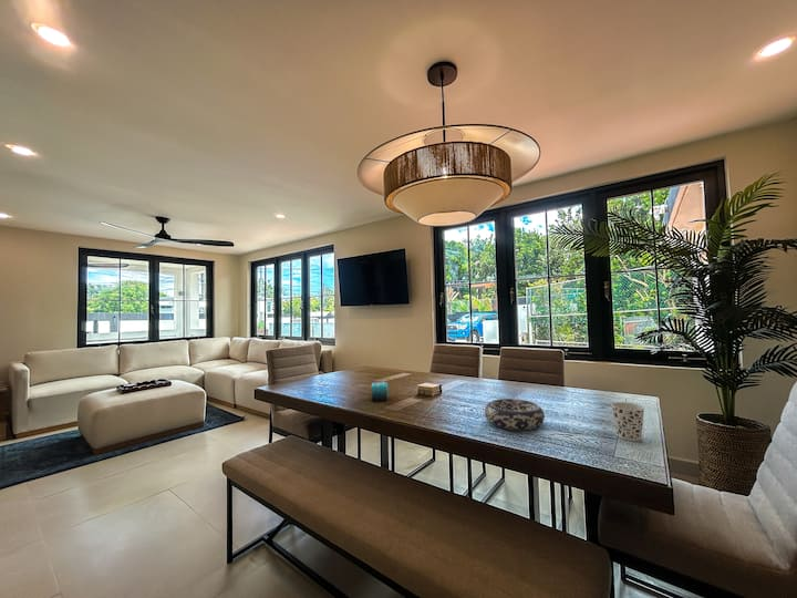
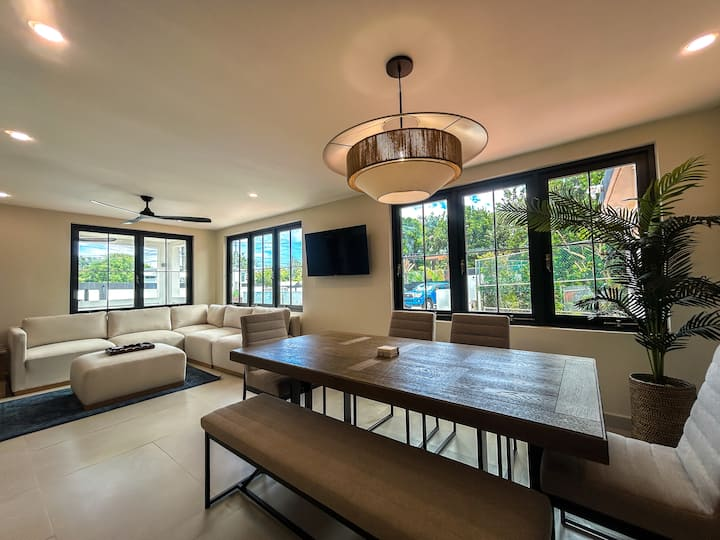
- candle (380, 388)
- cup (628, 421)
- decorative bowl (514, 413)
